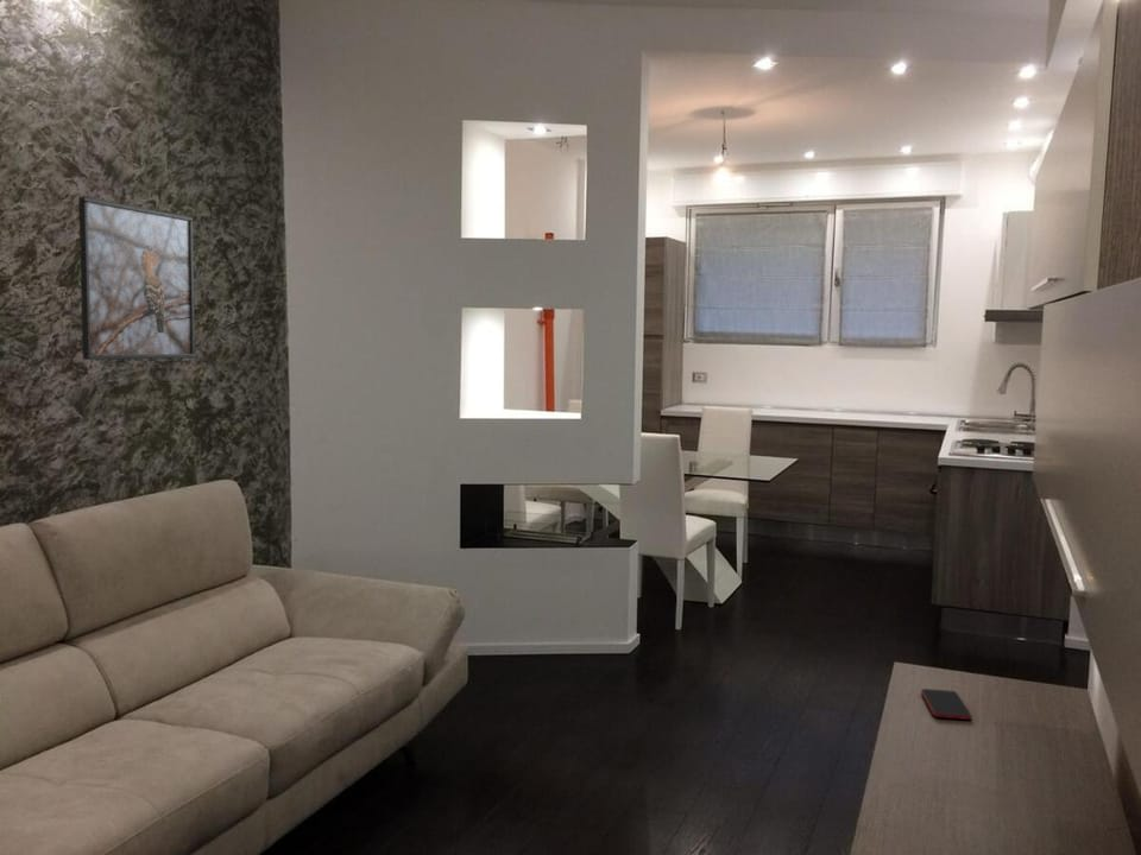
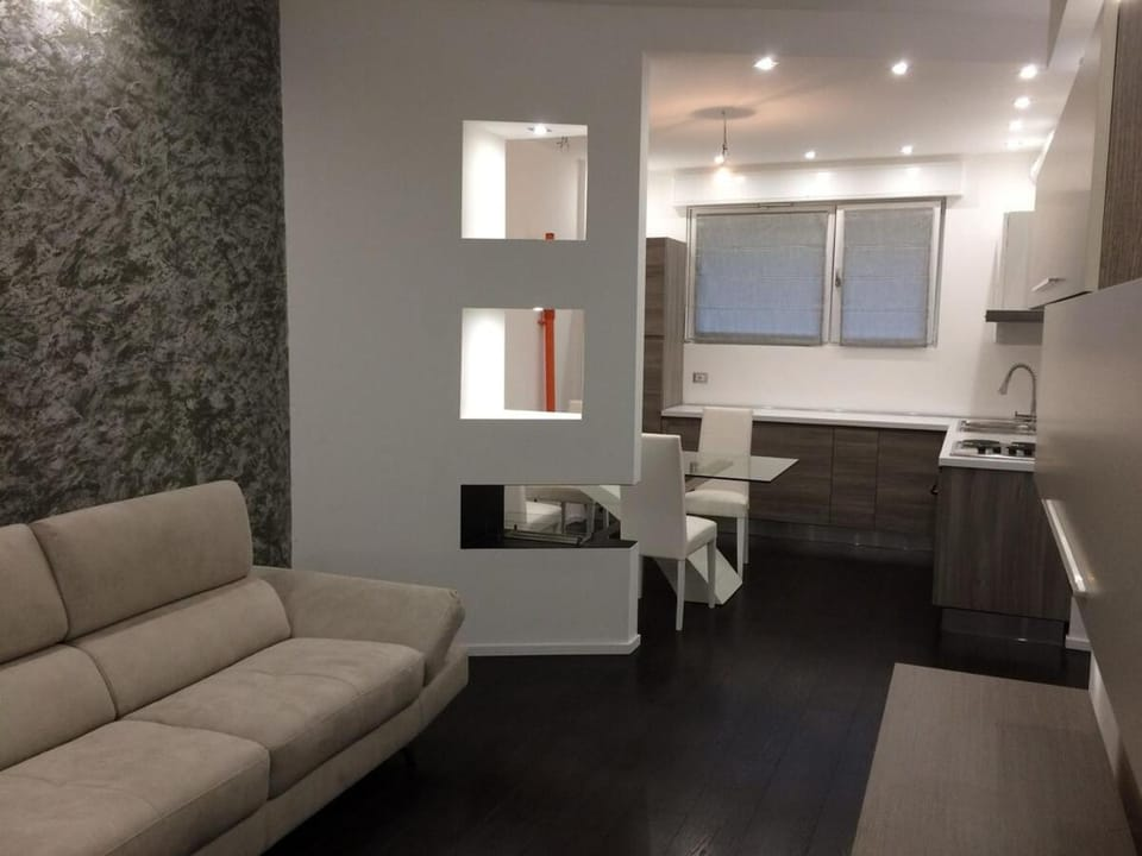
- smartphone (945, 703)
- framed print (140, 283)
